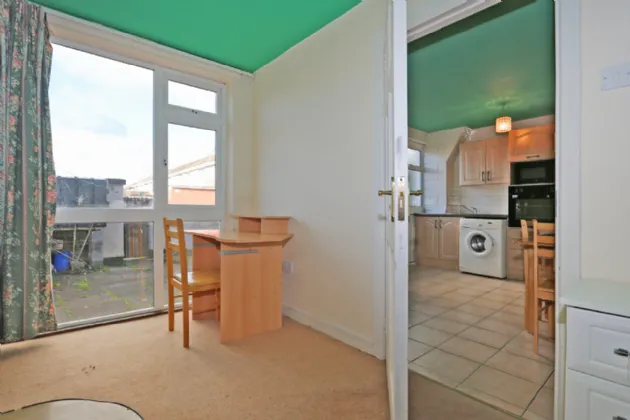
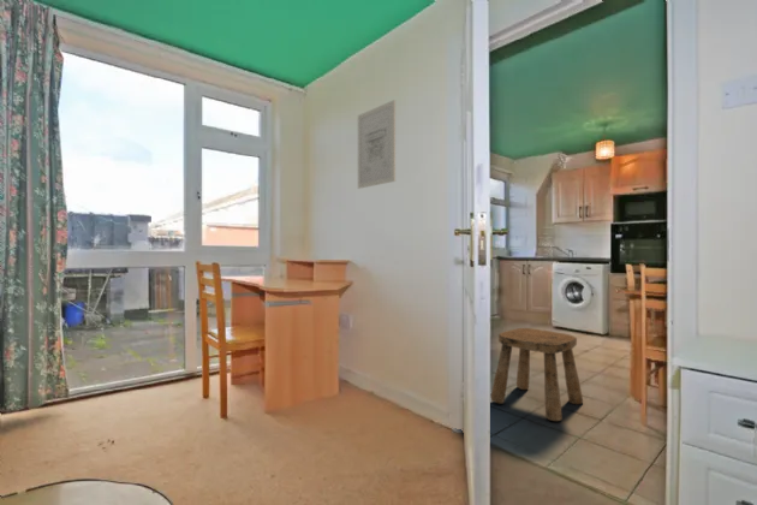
+ wall art (375, 147)
+ stool (529, 368)
